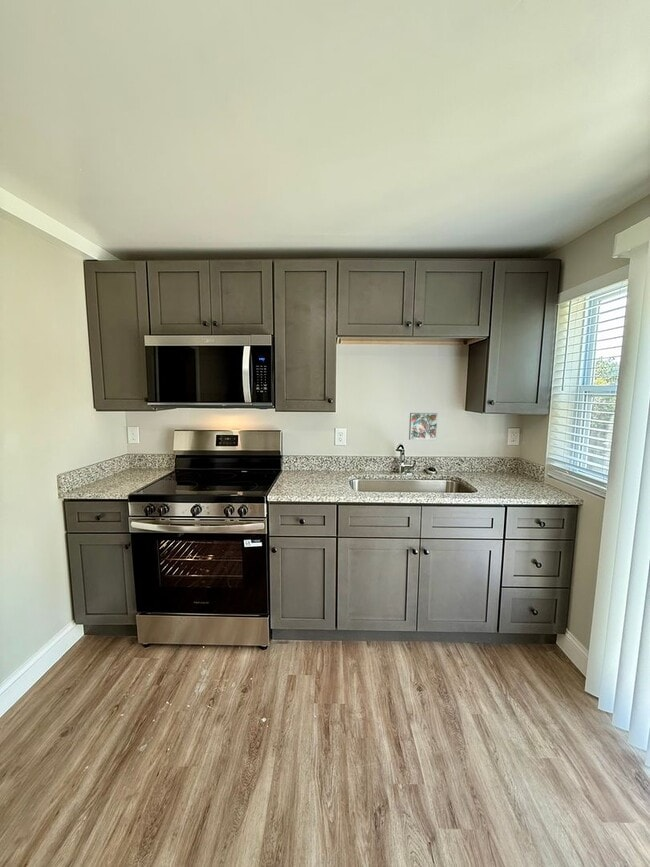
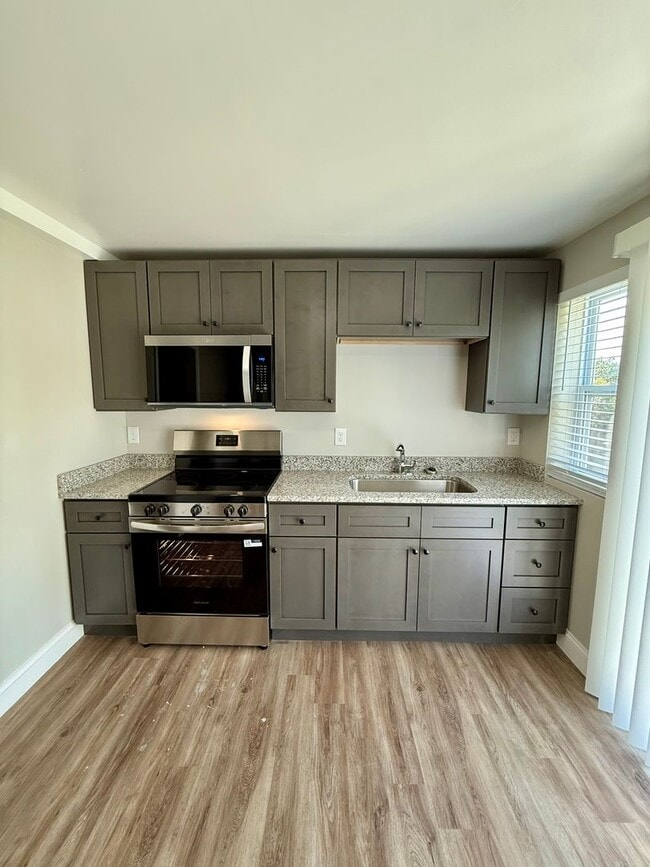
- decorative tile (423, 426)
